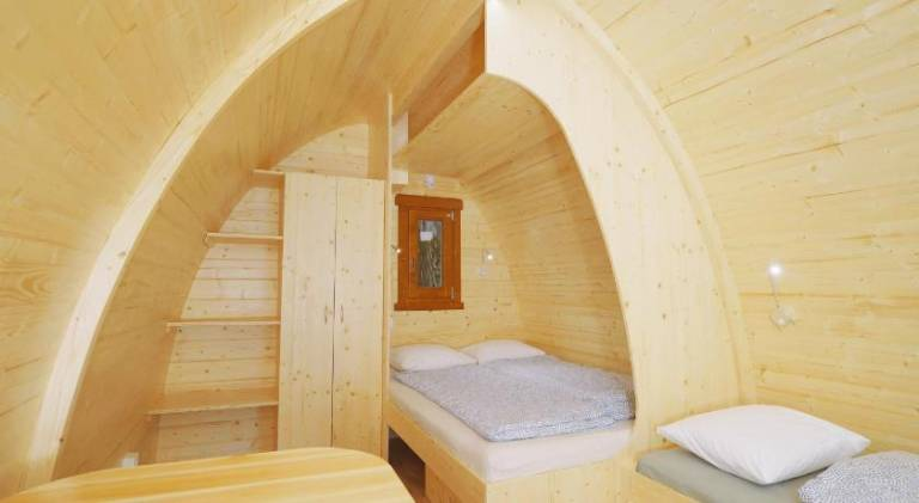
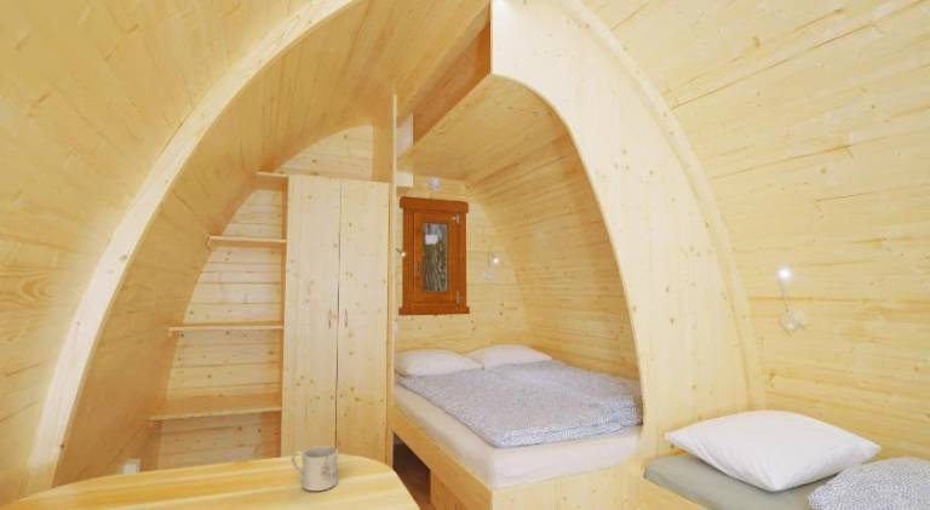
+ mug (314, 468)
